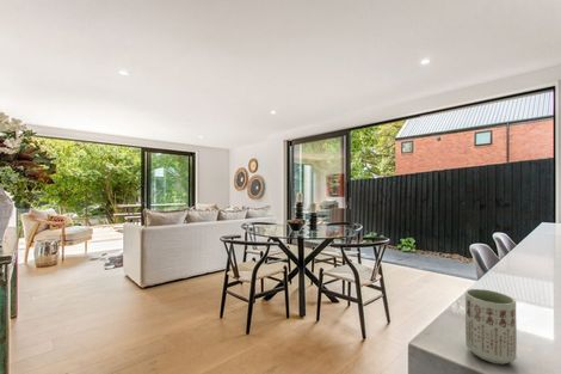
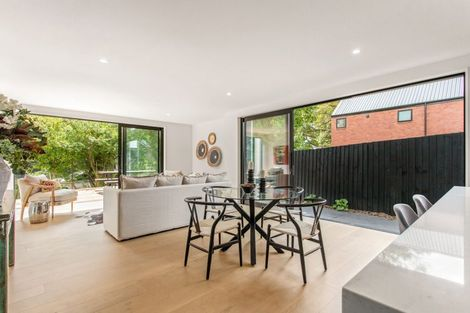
- cup (489, 325)
